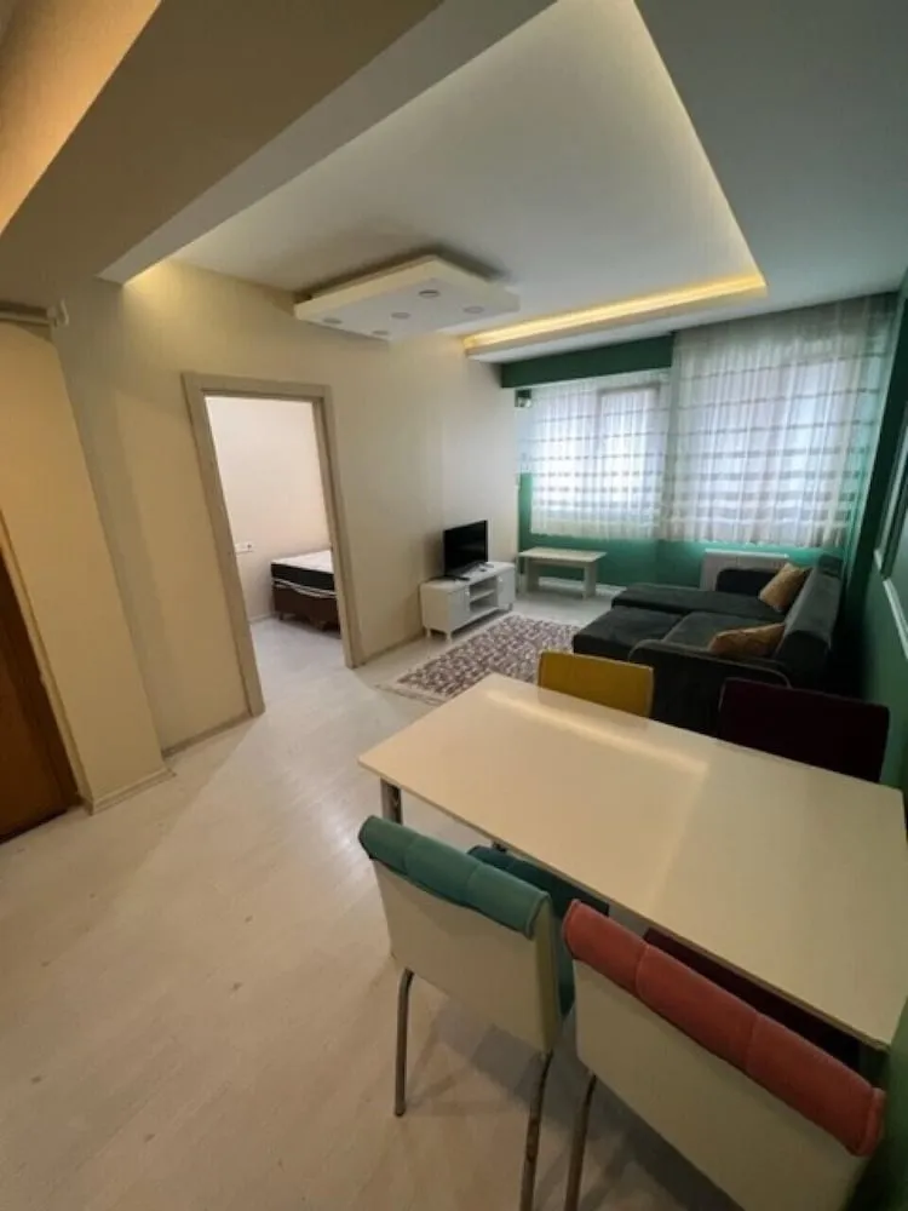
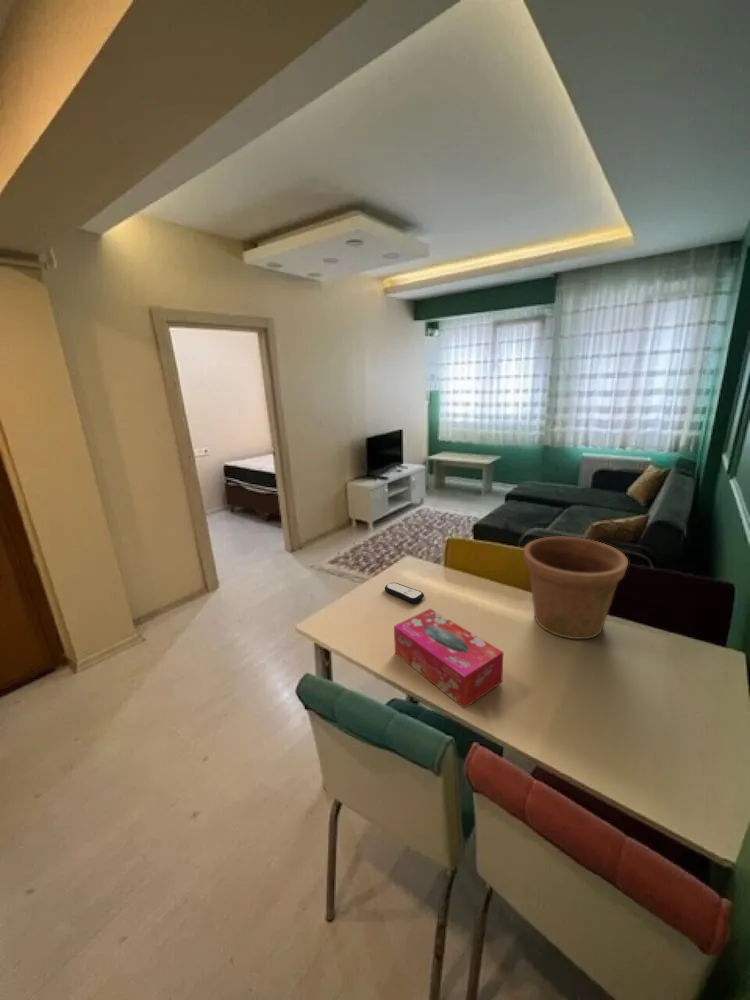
+ remote control (403, 591)
+ tissue box (445, 652)
+ flower pot (570, 588)
